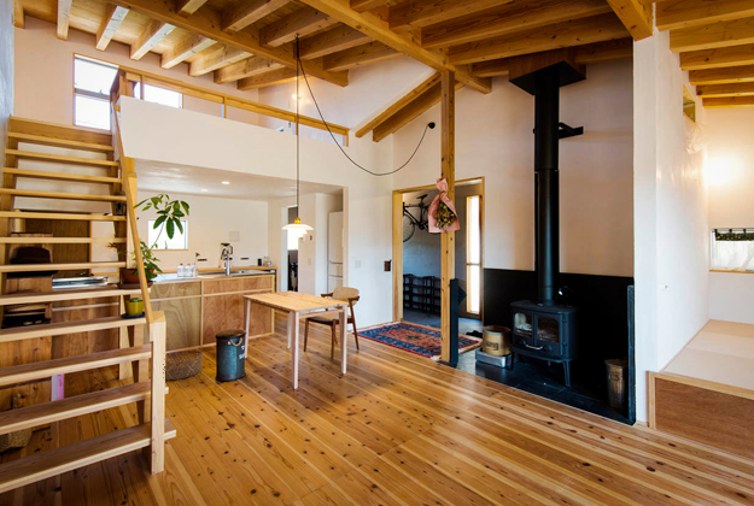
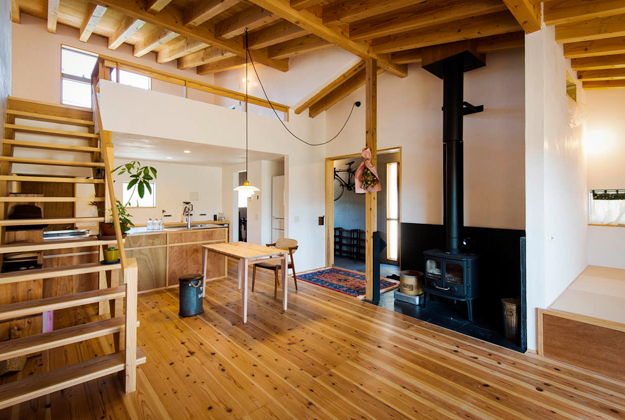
- basket (179, 364)
